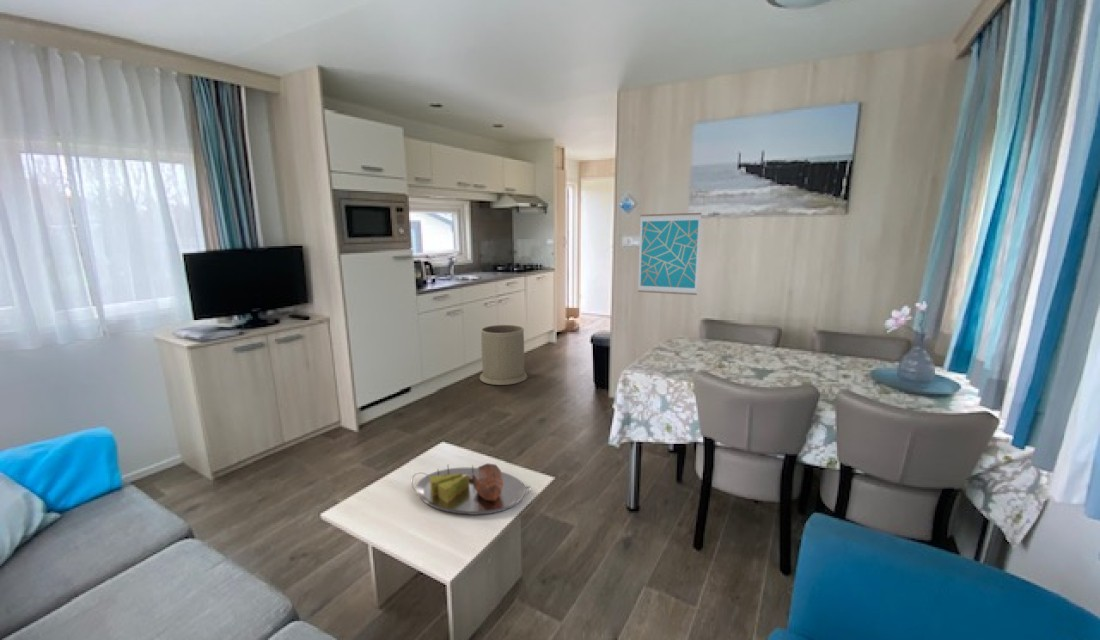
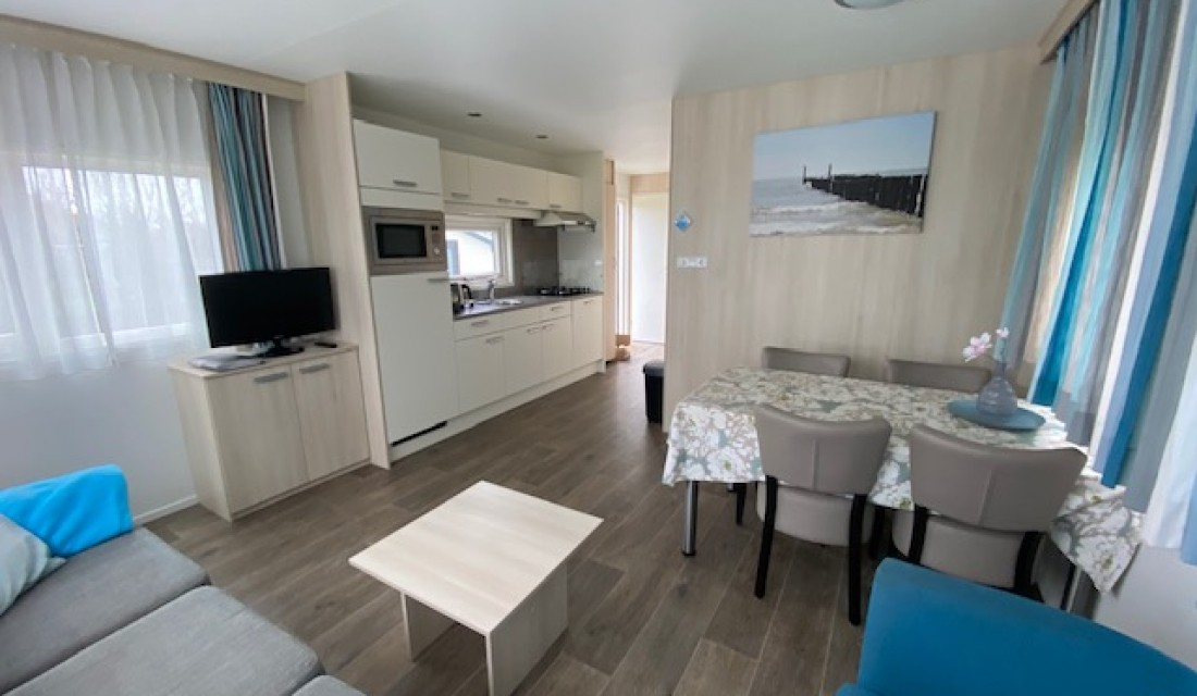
- serving tray (470, 478)
- trash can (503, 353)
- wall art (668, 254)
